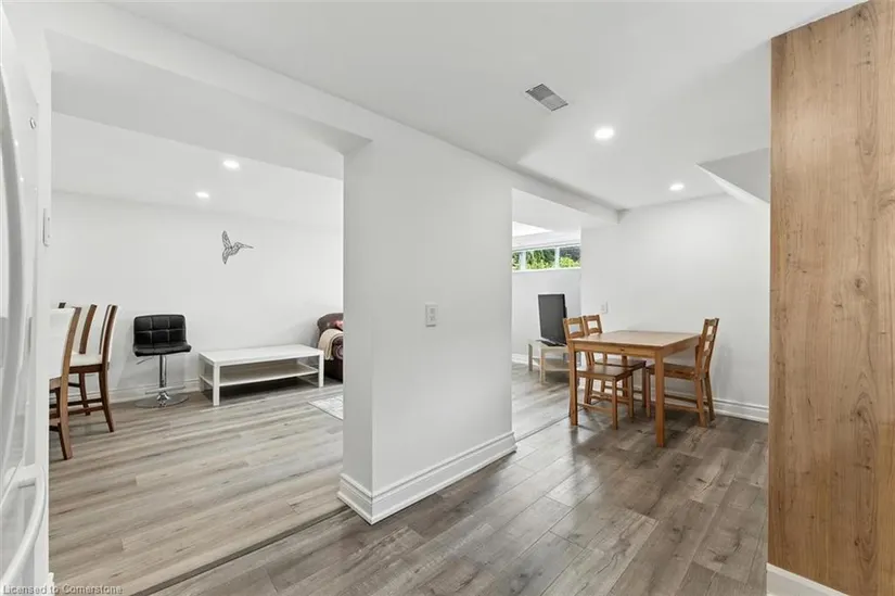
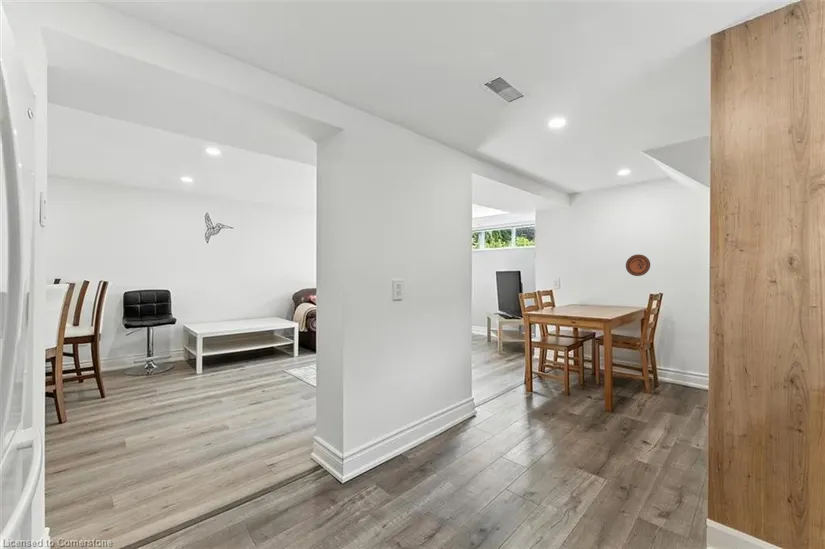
+ decorative plate (637, 265)
